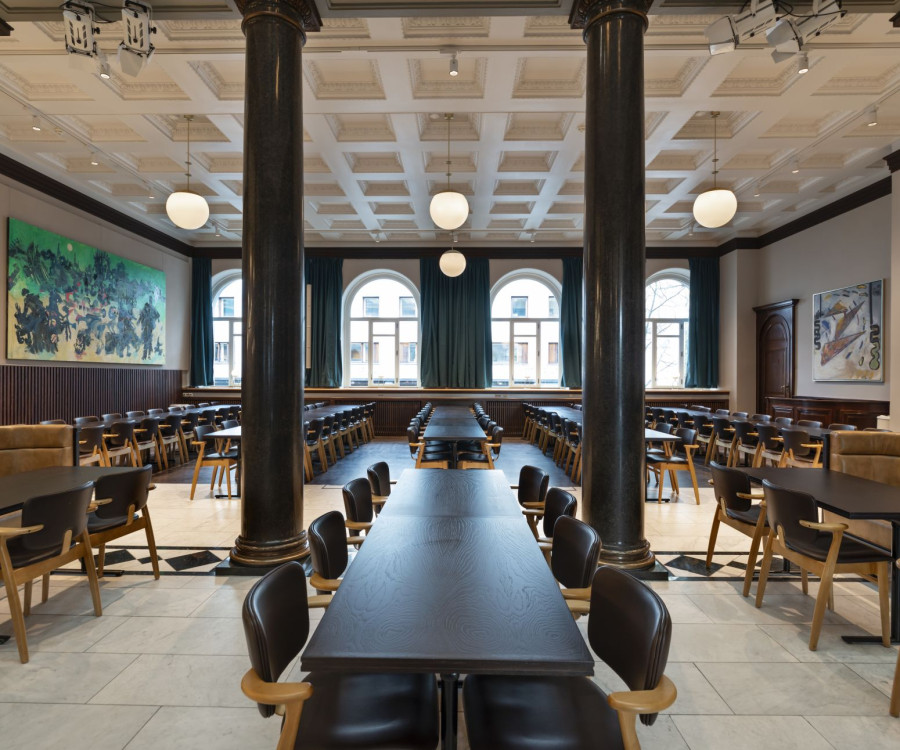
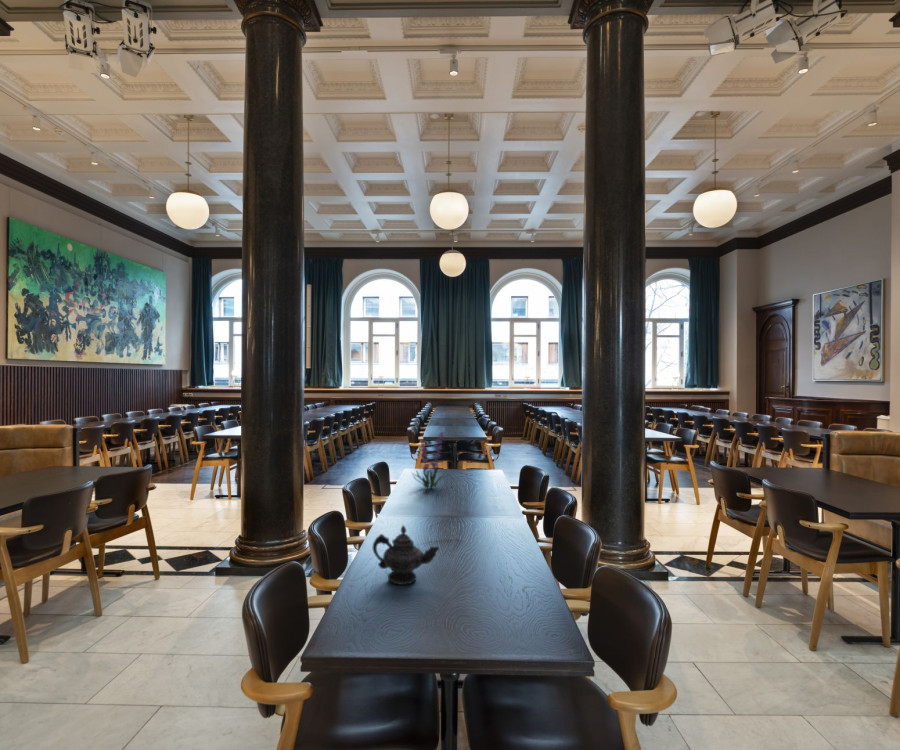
+ teapot (405, 552)
+ plant (428, 459)
